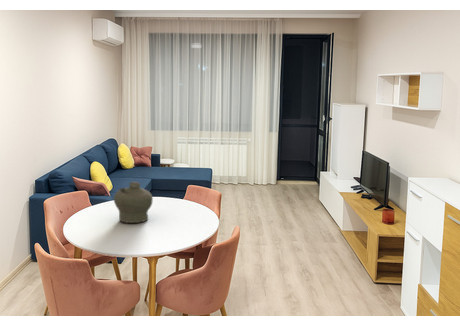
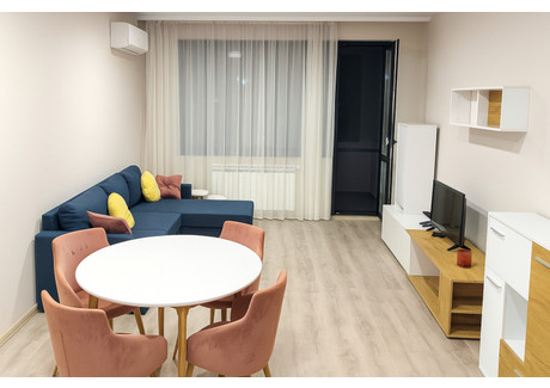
- jar (133, 201)
